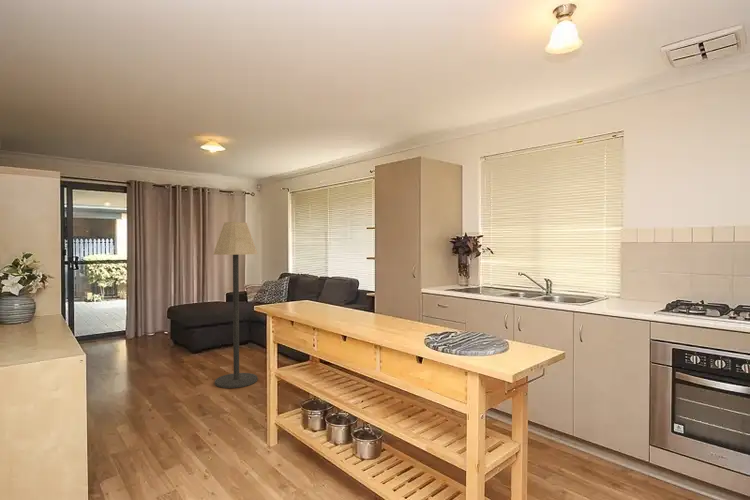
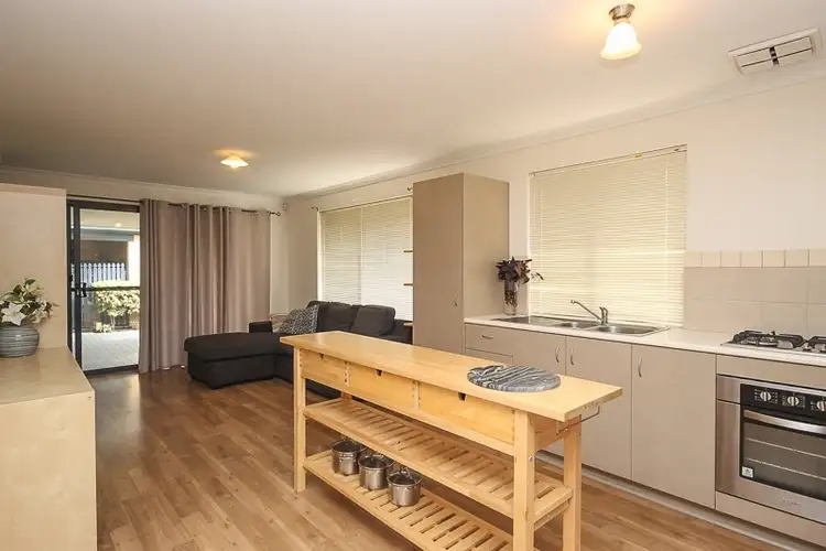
- floor lamp (235, 302)
